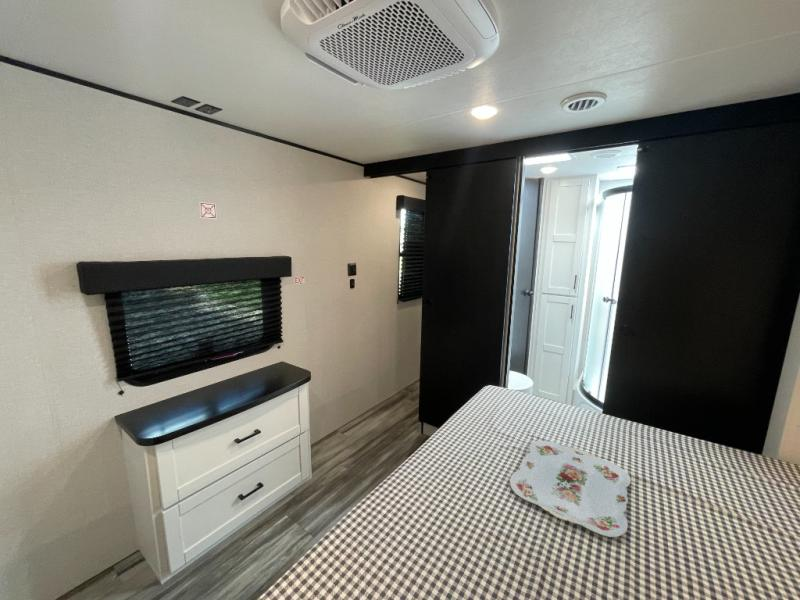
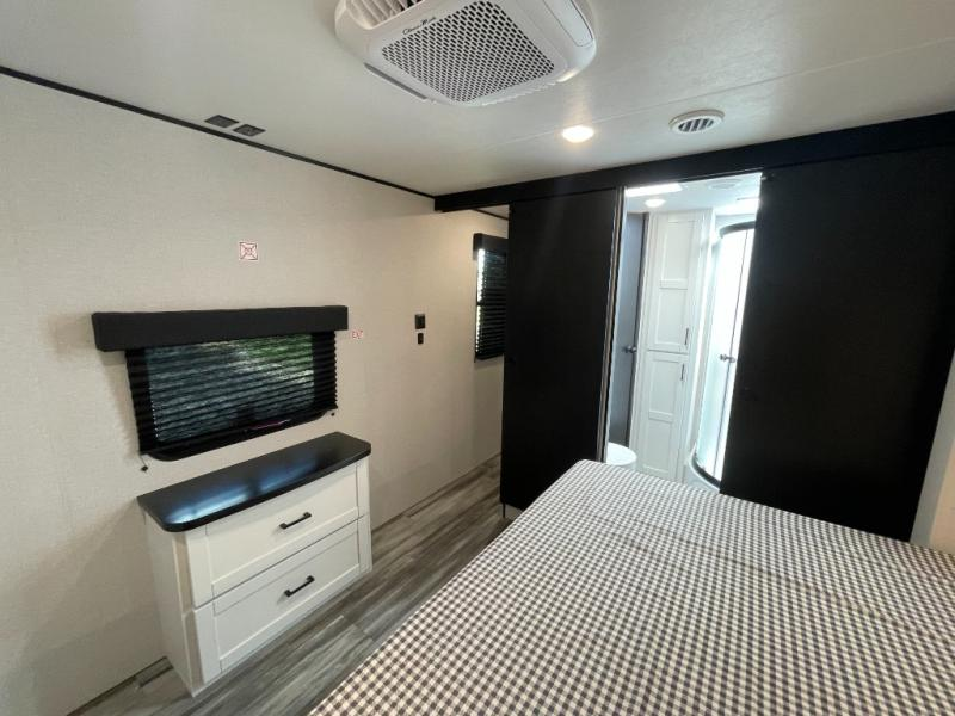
- serving tray (570, 480)
